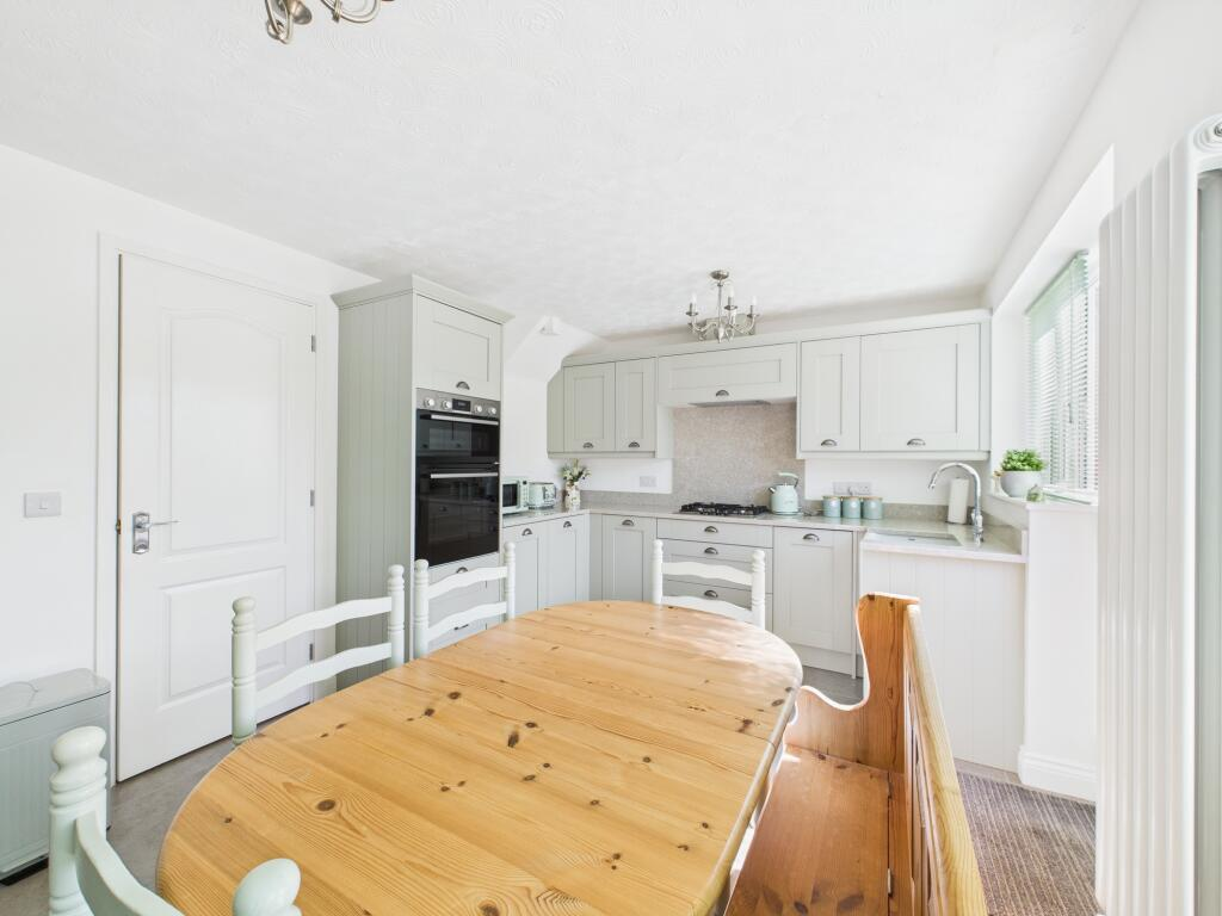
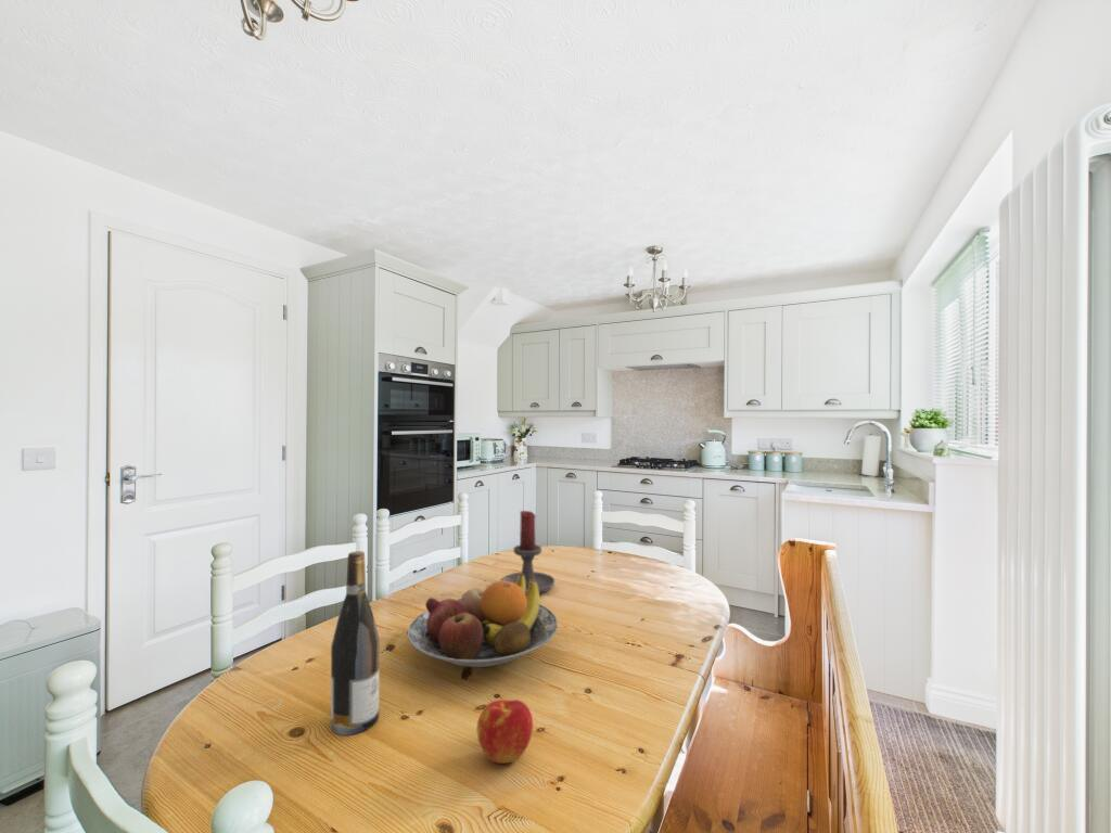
+ fruit bowl (484, 617)
+ apple (505, 728)
+ wine bottle (355, 637)
+ candle holder (522, 550)
